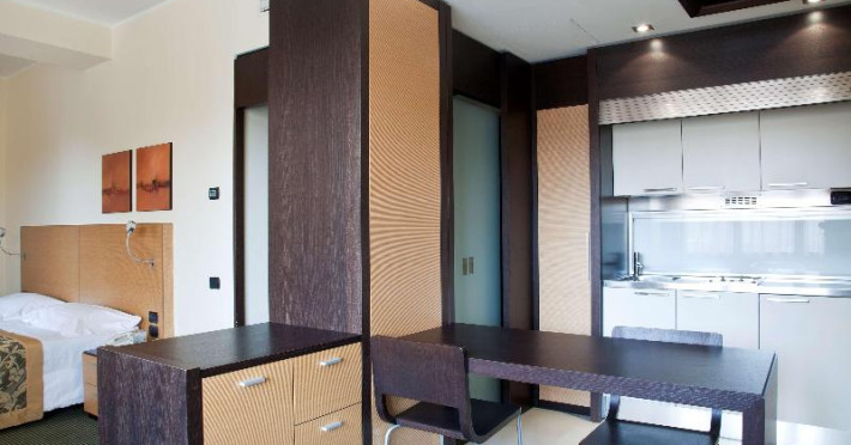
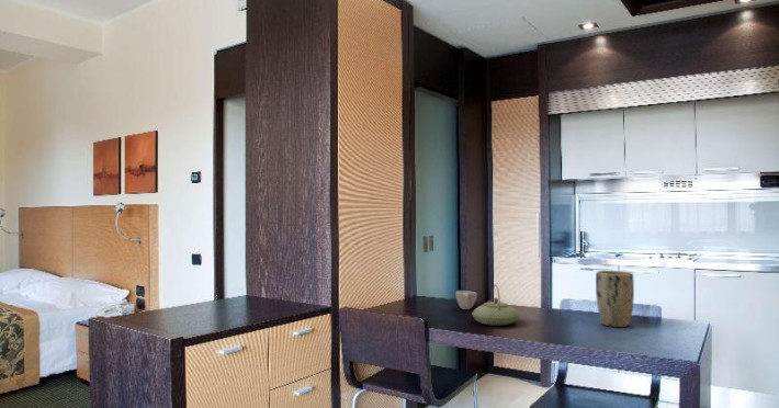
+ teapot (495, 303)
+ cup (466, 301)
+ plant pot (614, 298)
